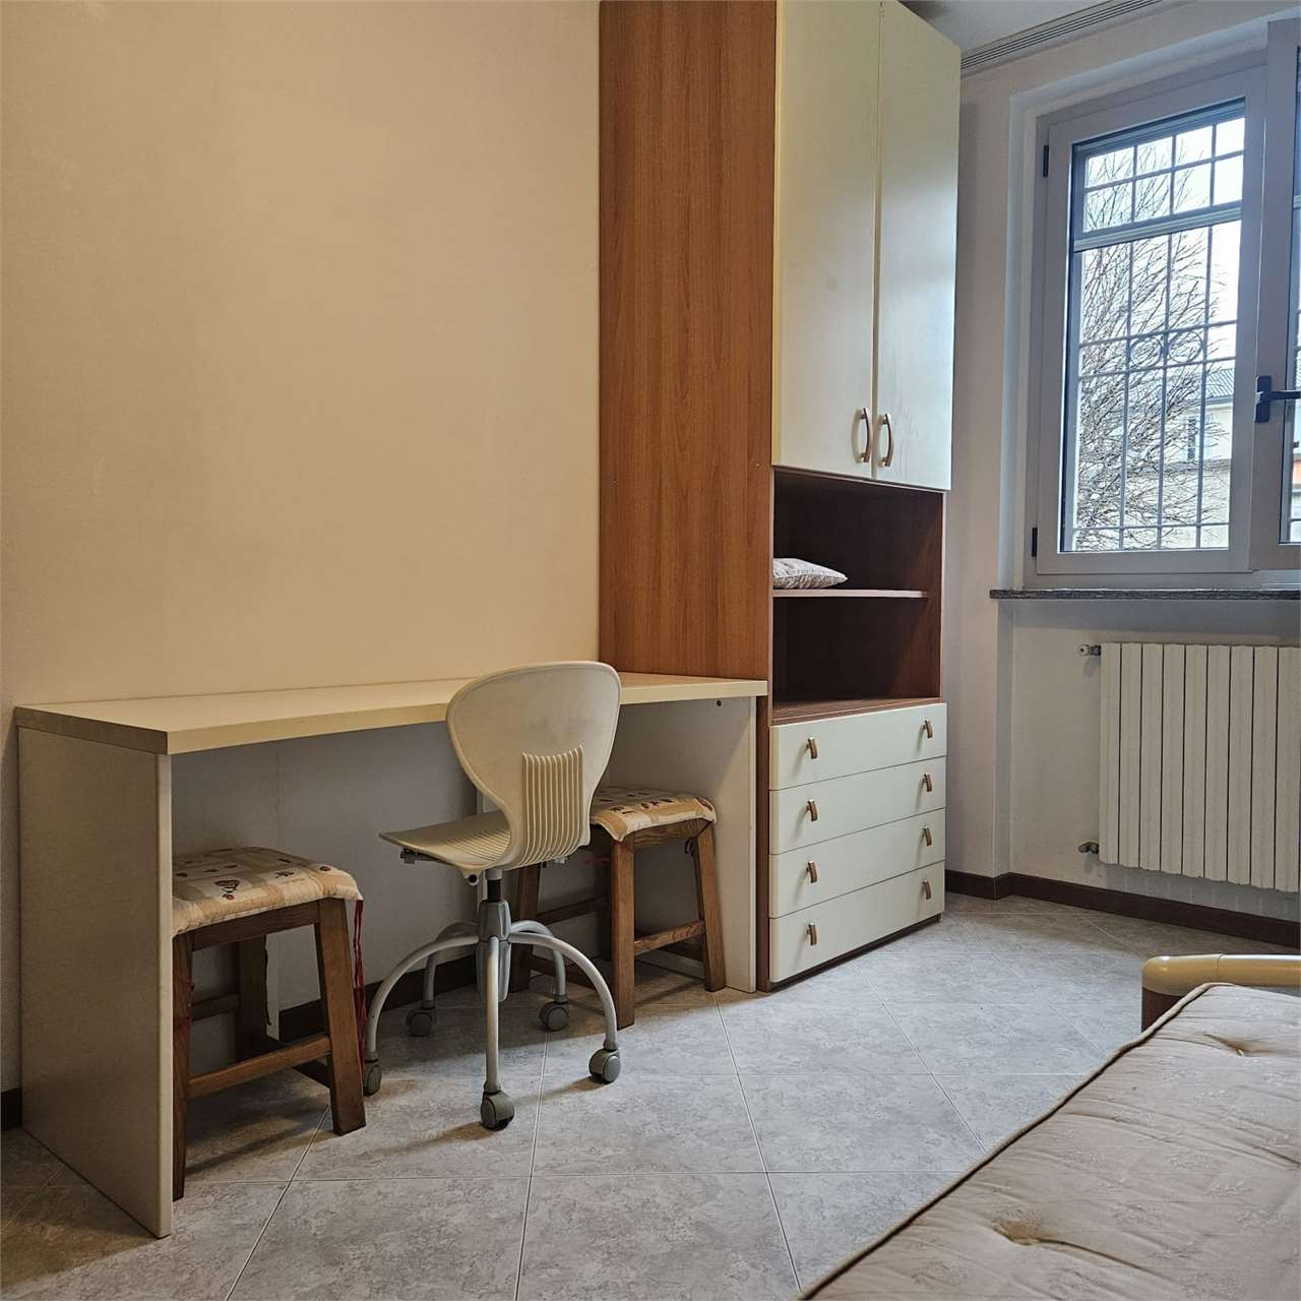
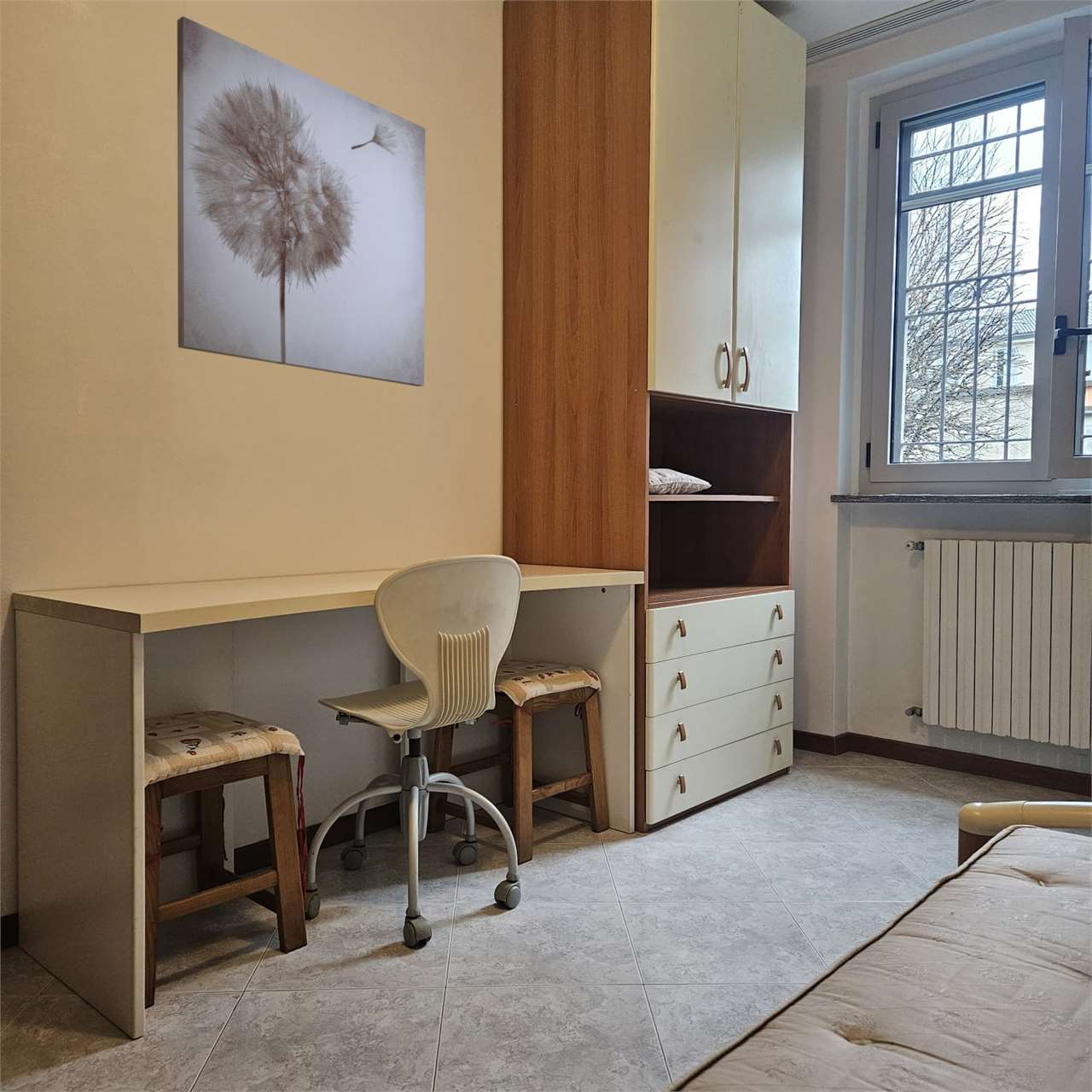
+ wall art (316, 225)
